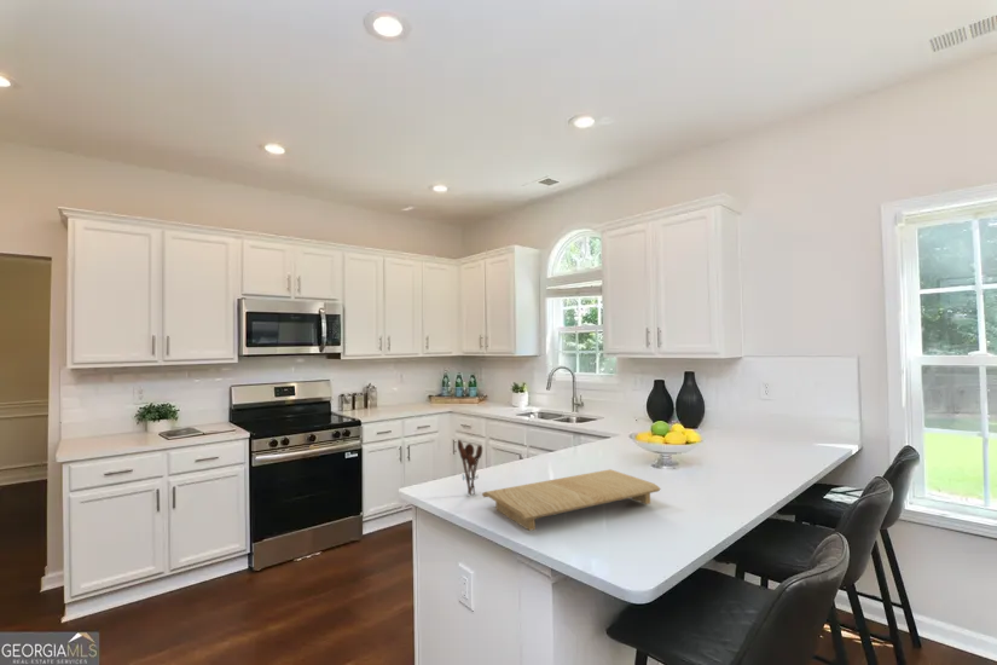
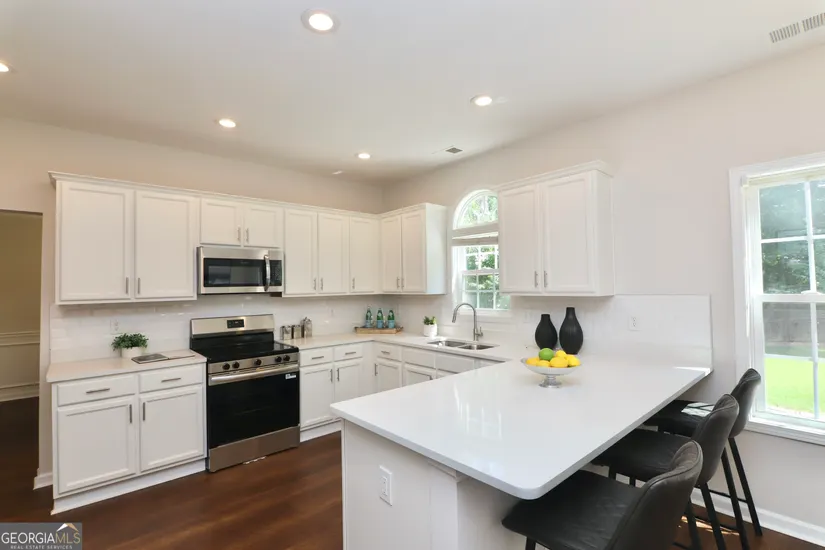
- cutting board (572, 496)
- utensil holder (469, 467)
